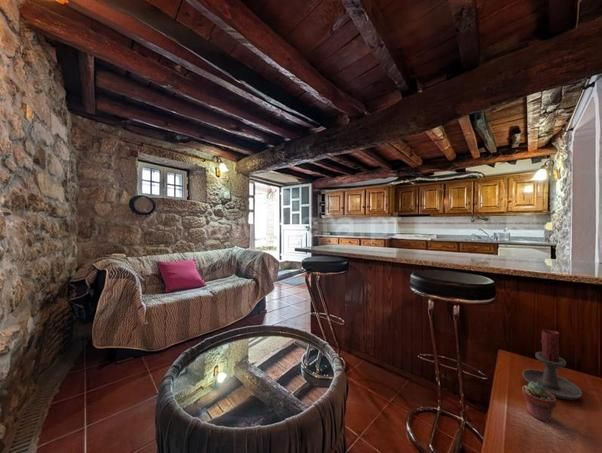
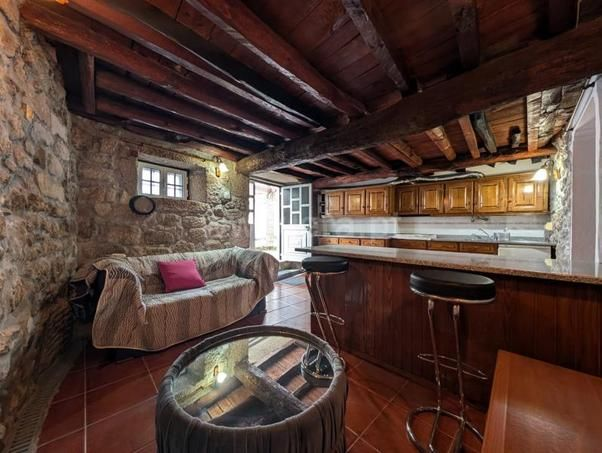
- potted succulent (538, 399)
- candle holder (551, 356)
